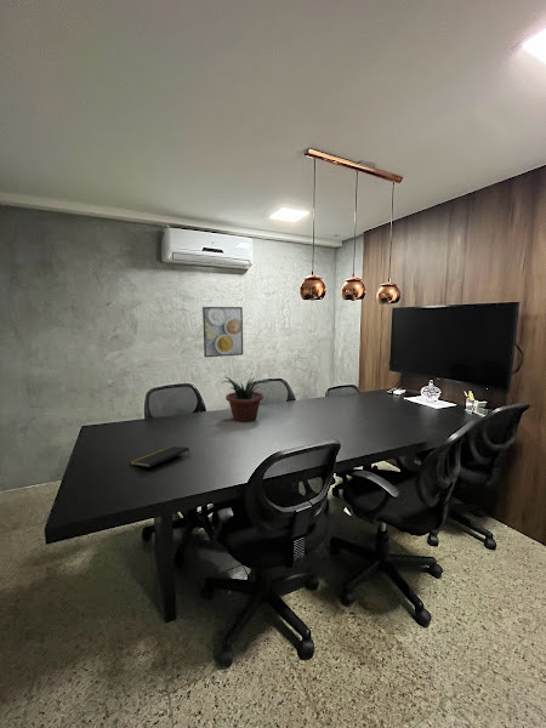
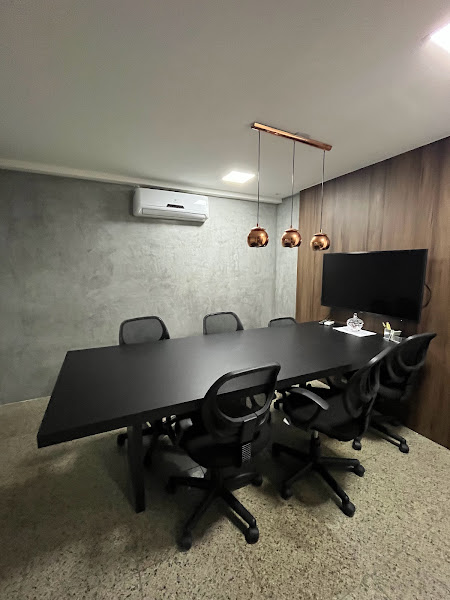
- notepad (160, 455)
- potted plant (244, 399)
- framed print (223, 331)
